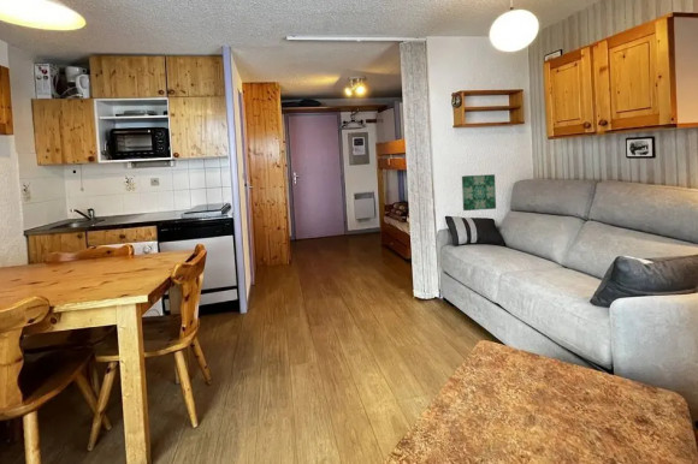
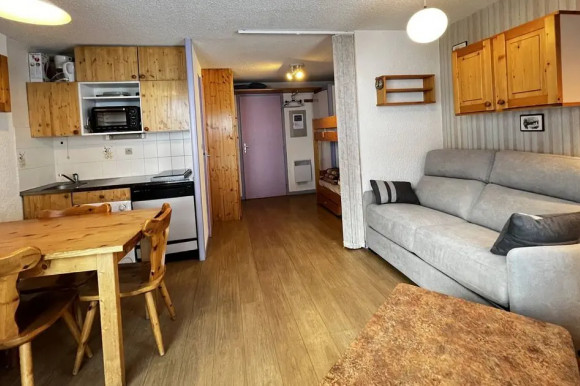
- wall art (478, 192)
